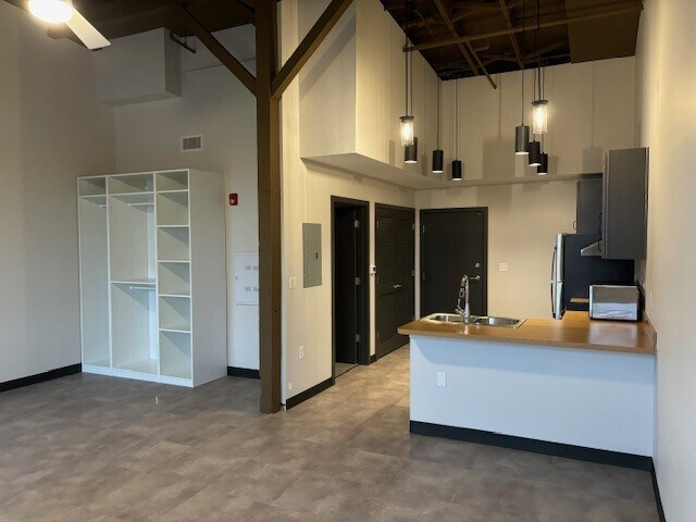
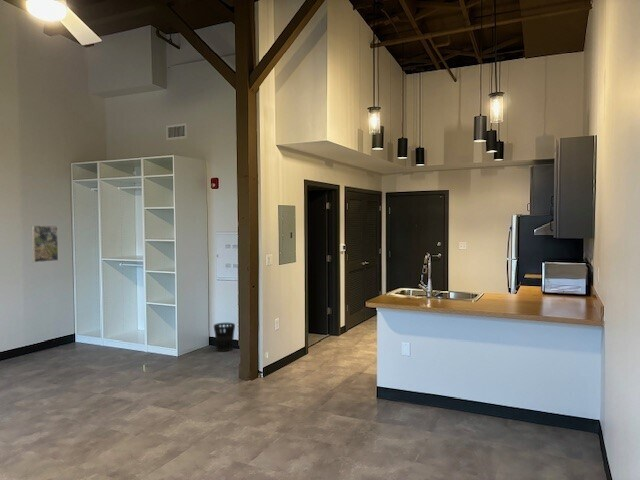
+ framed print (45, 243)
+ wastebasket (224, 337)
